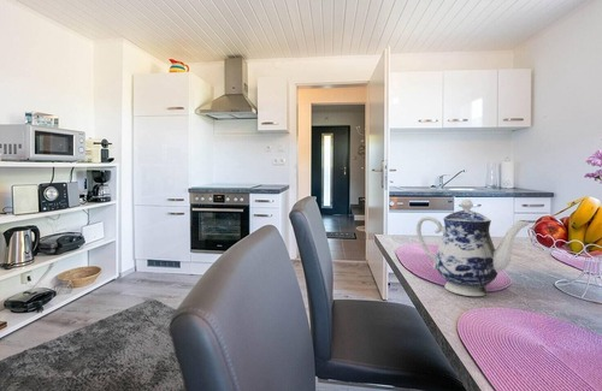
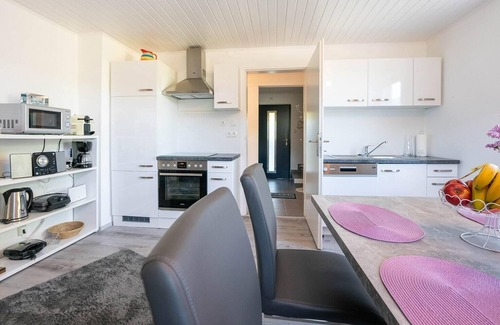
- teapot (466, 244)
